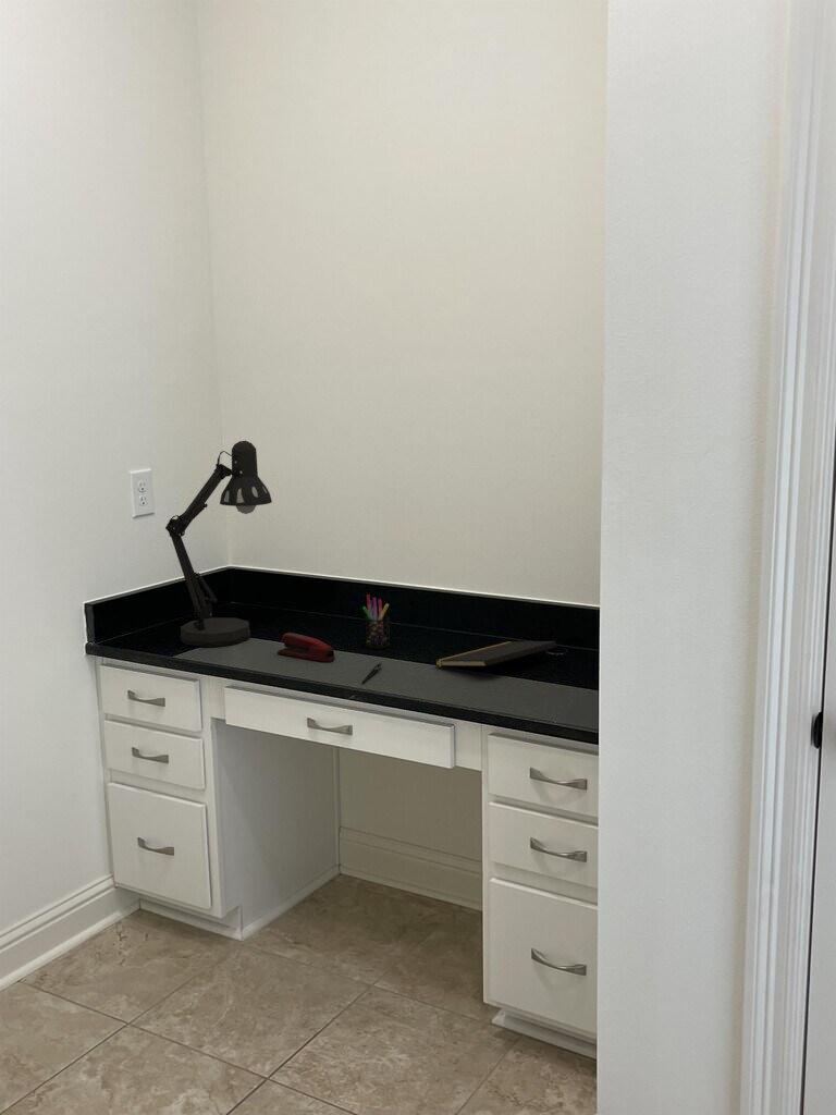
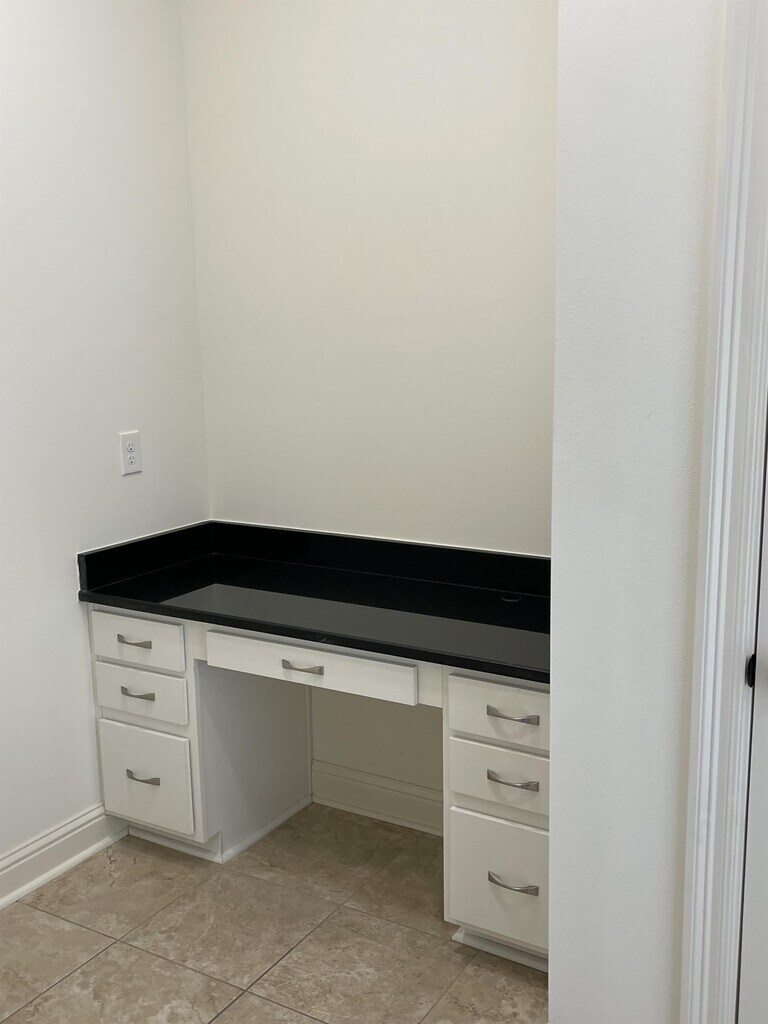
- desk lamp (190, 522)
- pen holder (374, 621)
- notepad (495, 653)
- pen (371, 672)
- stapler (306, 646)
